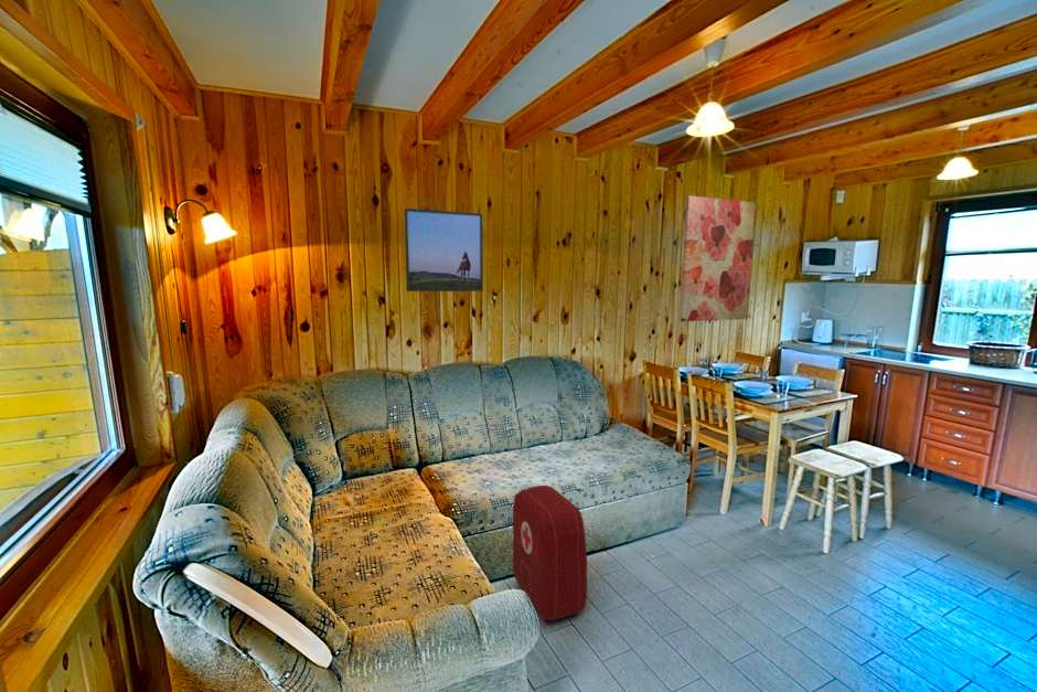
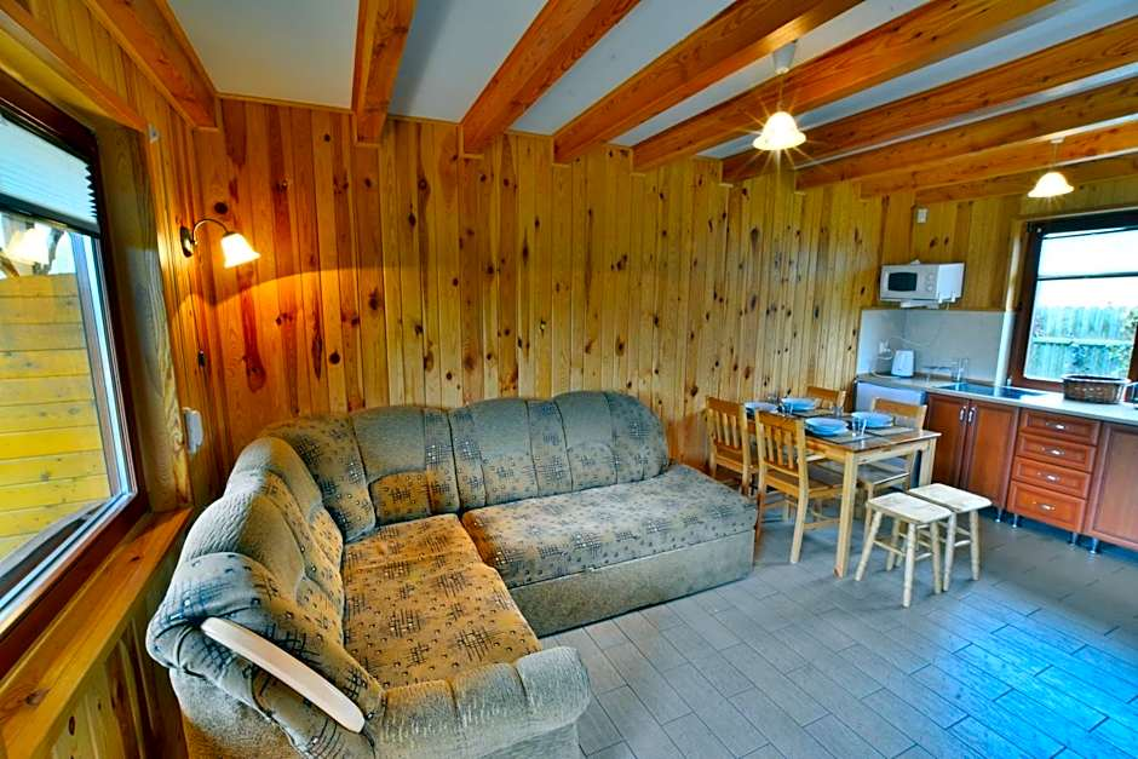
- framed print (445, 251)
- wall art (718, 260)
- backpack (553, 547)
